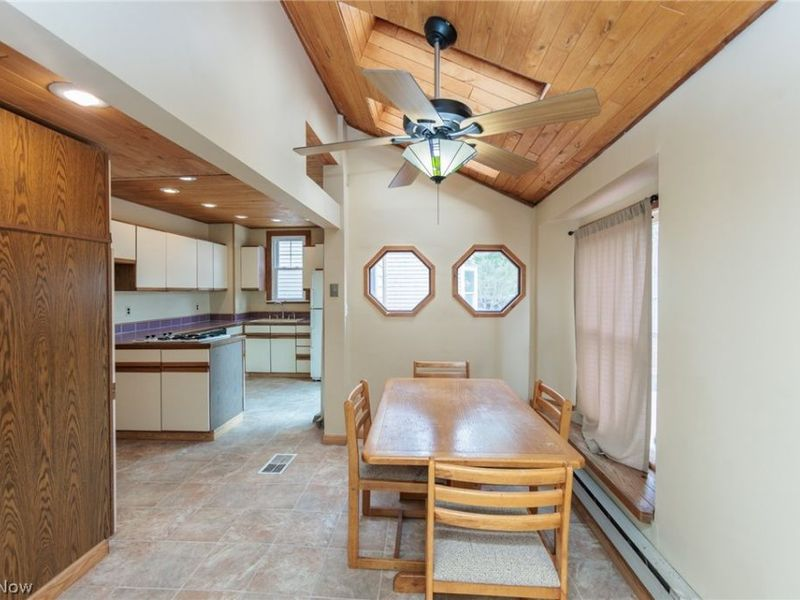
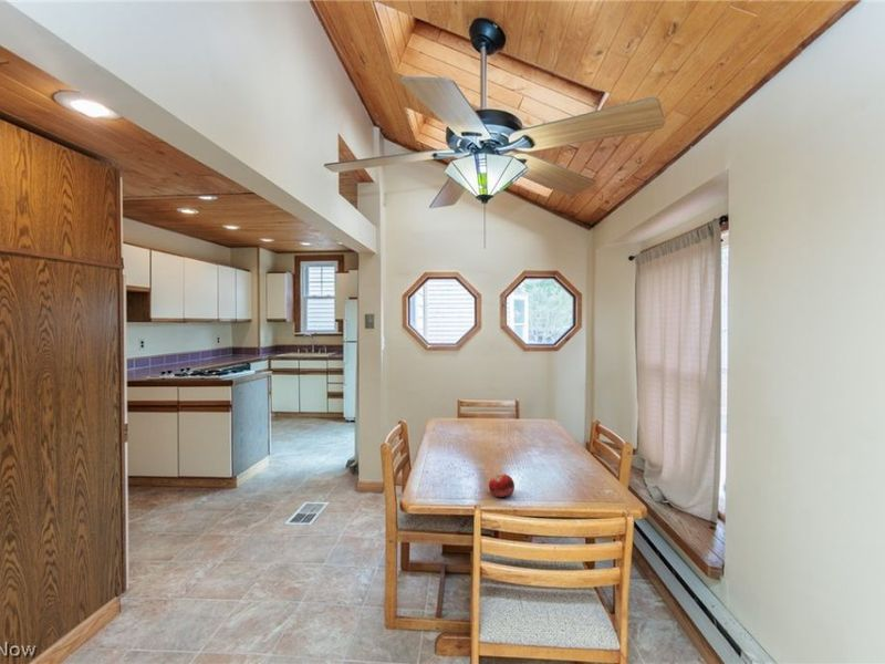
+ fruit (501, 485)
